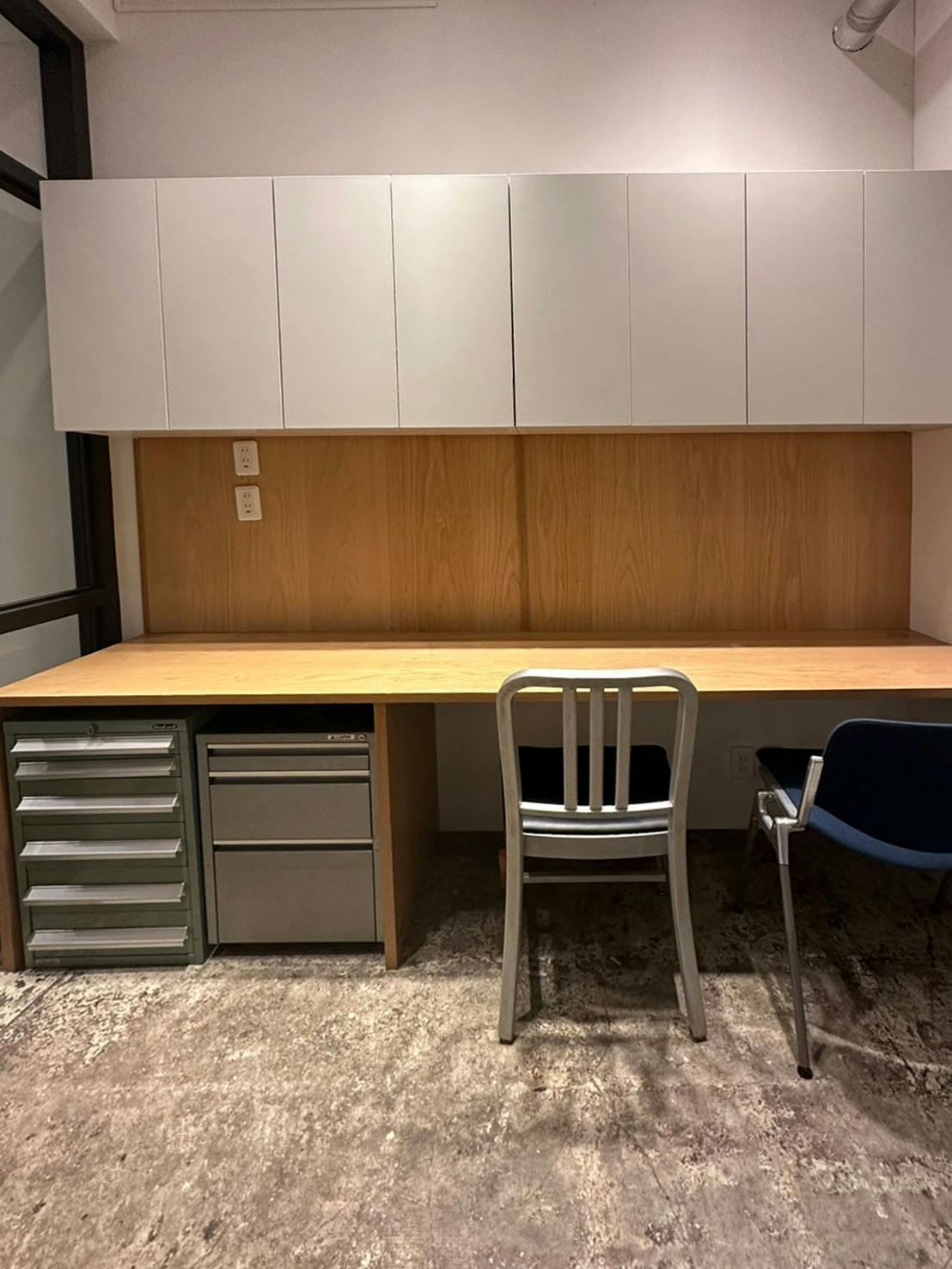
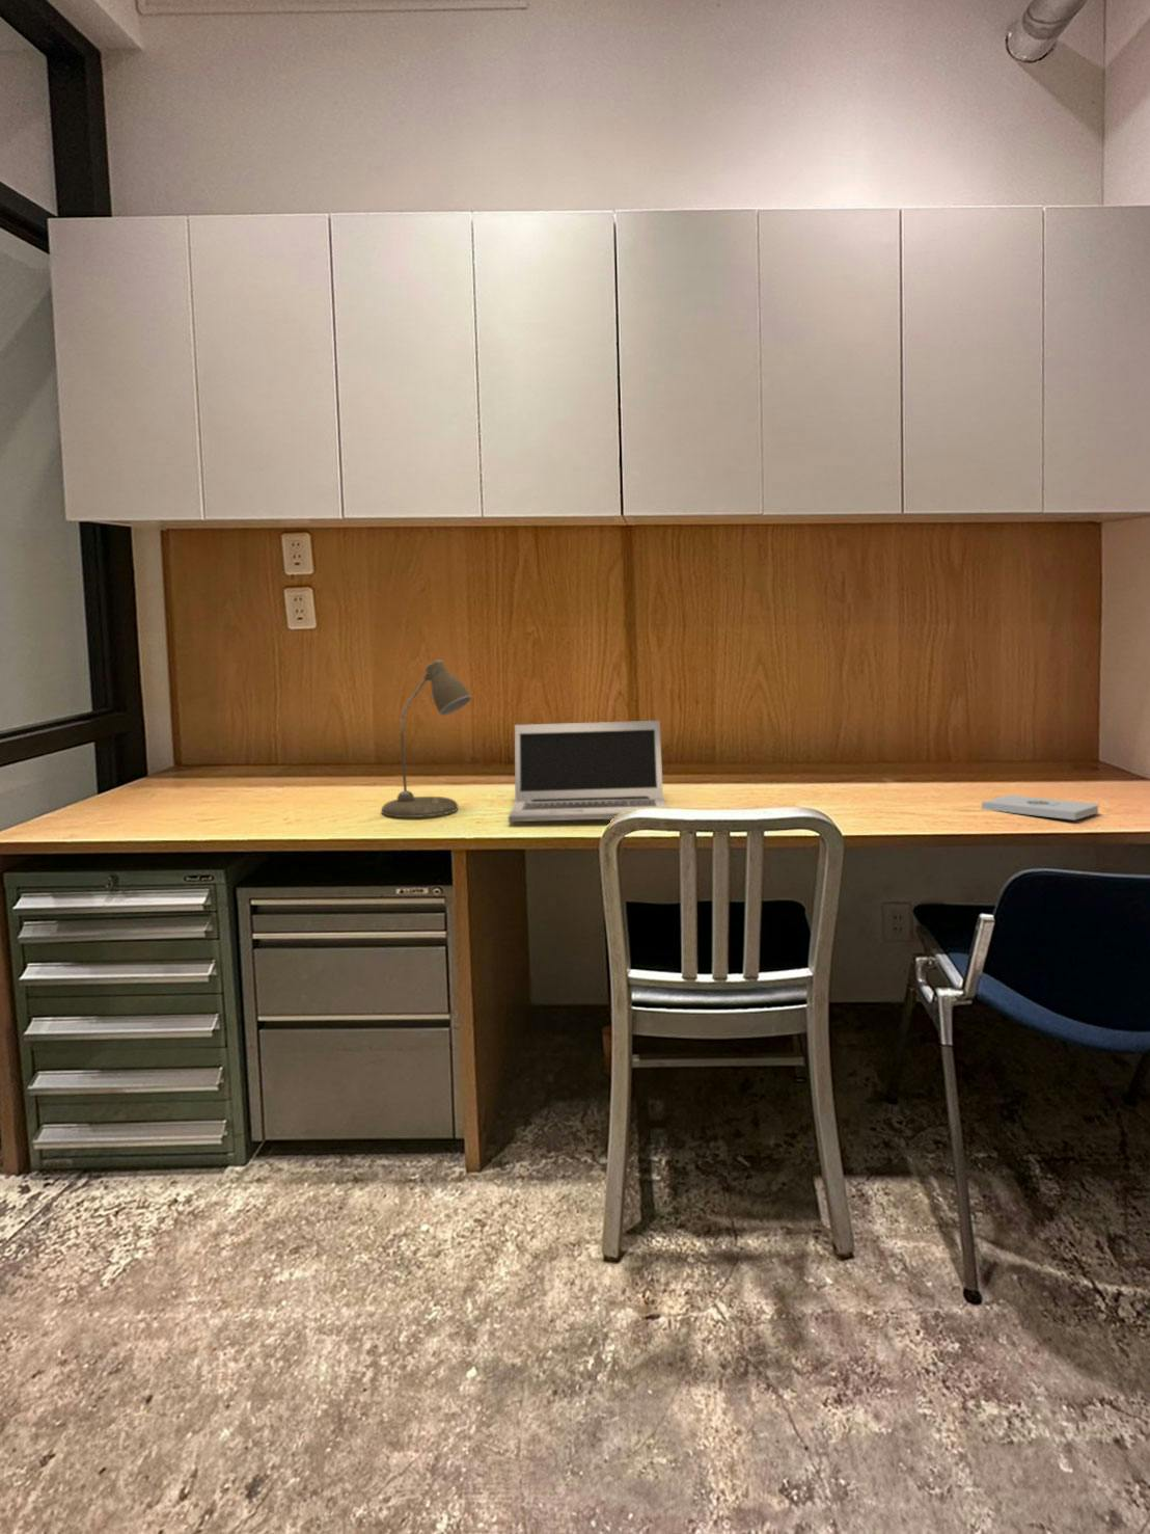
+ laptop (587, 770)
+ notepad (1040, 806)
+ desk lamp (402, 735)
